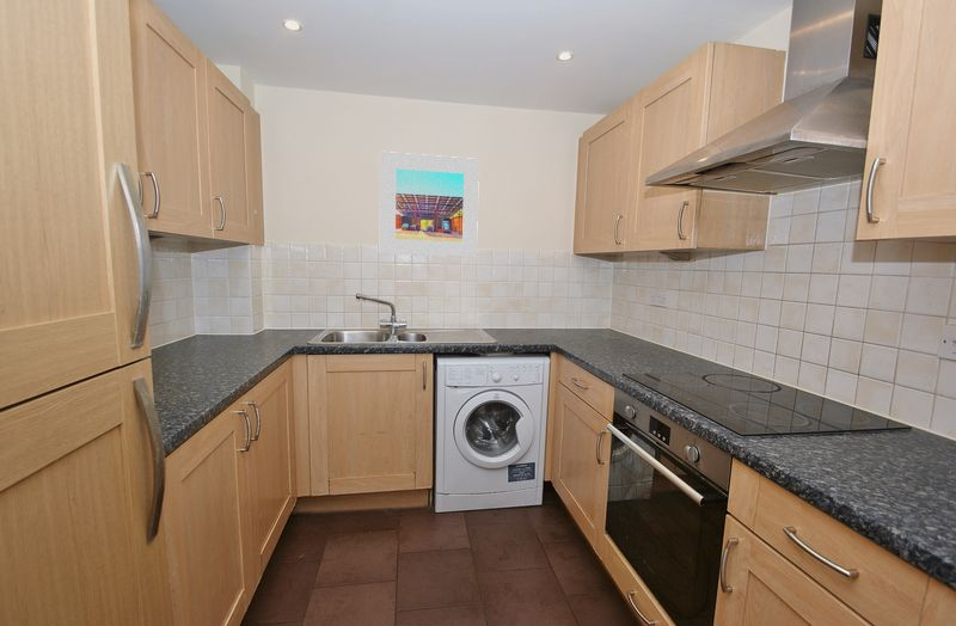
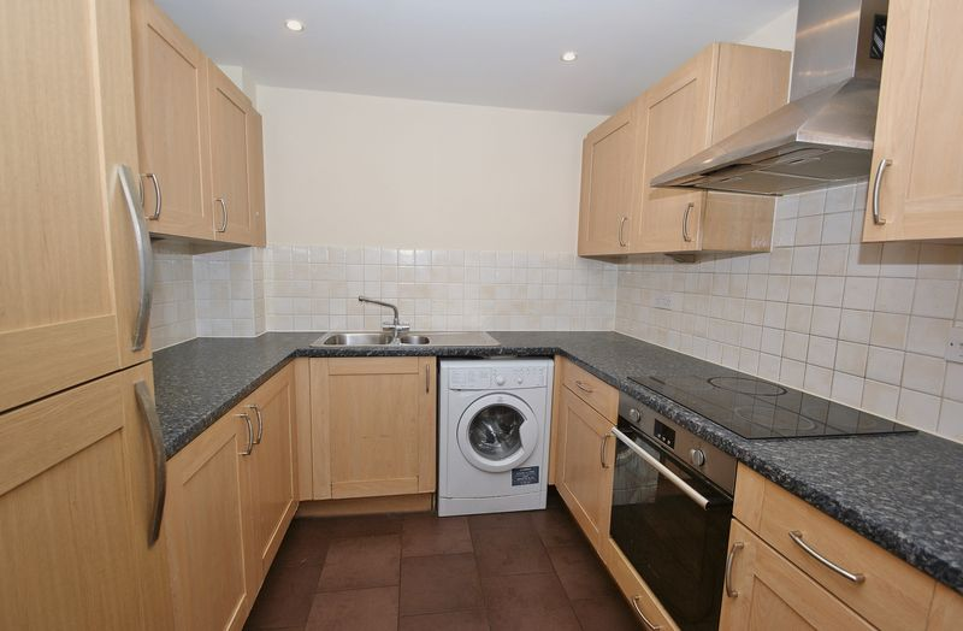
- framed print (429, 205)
